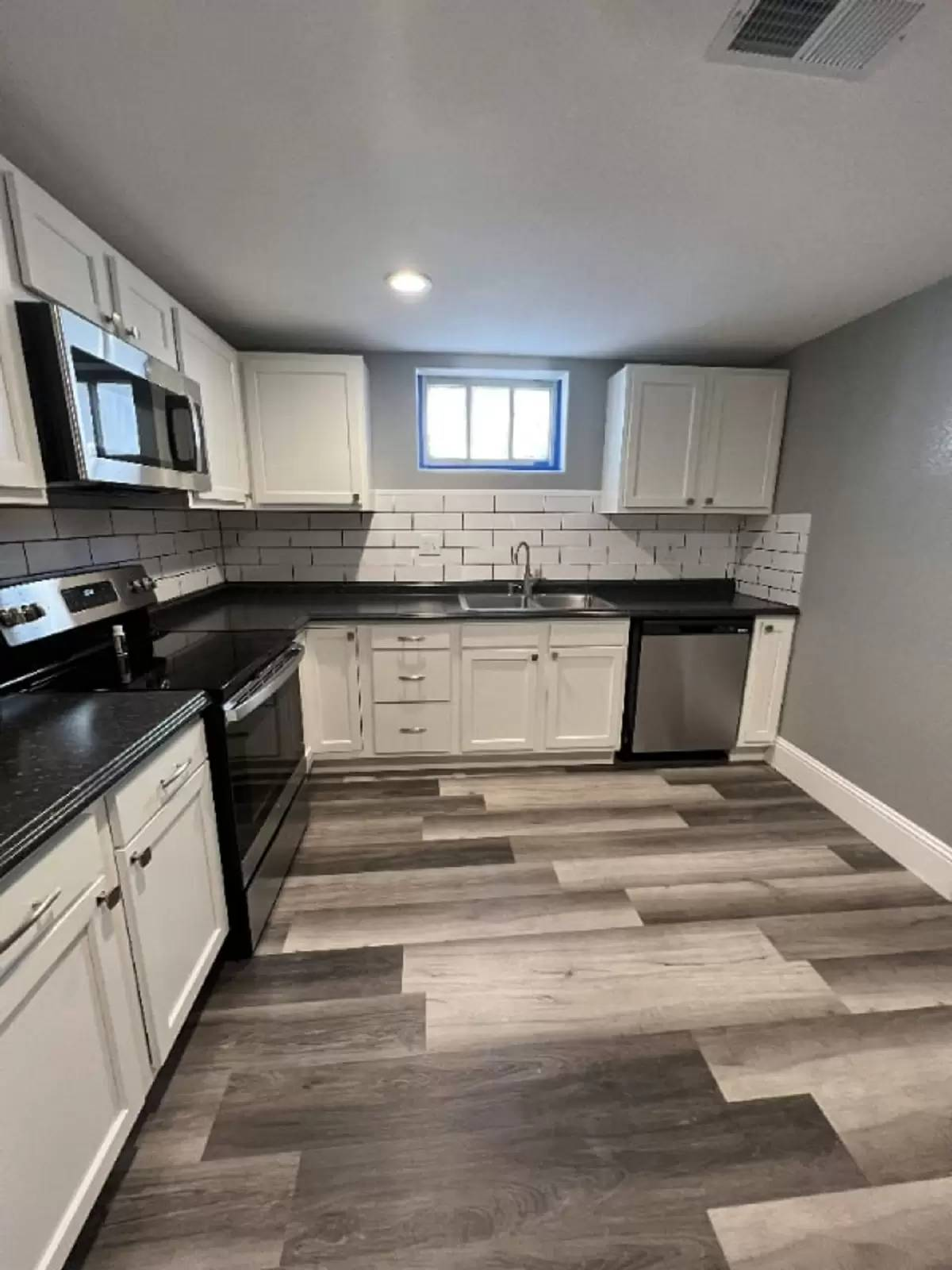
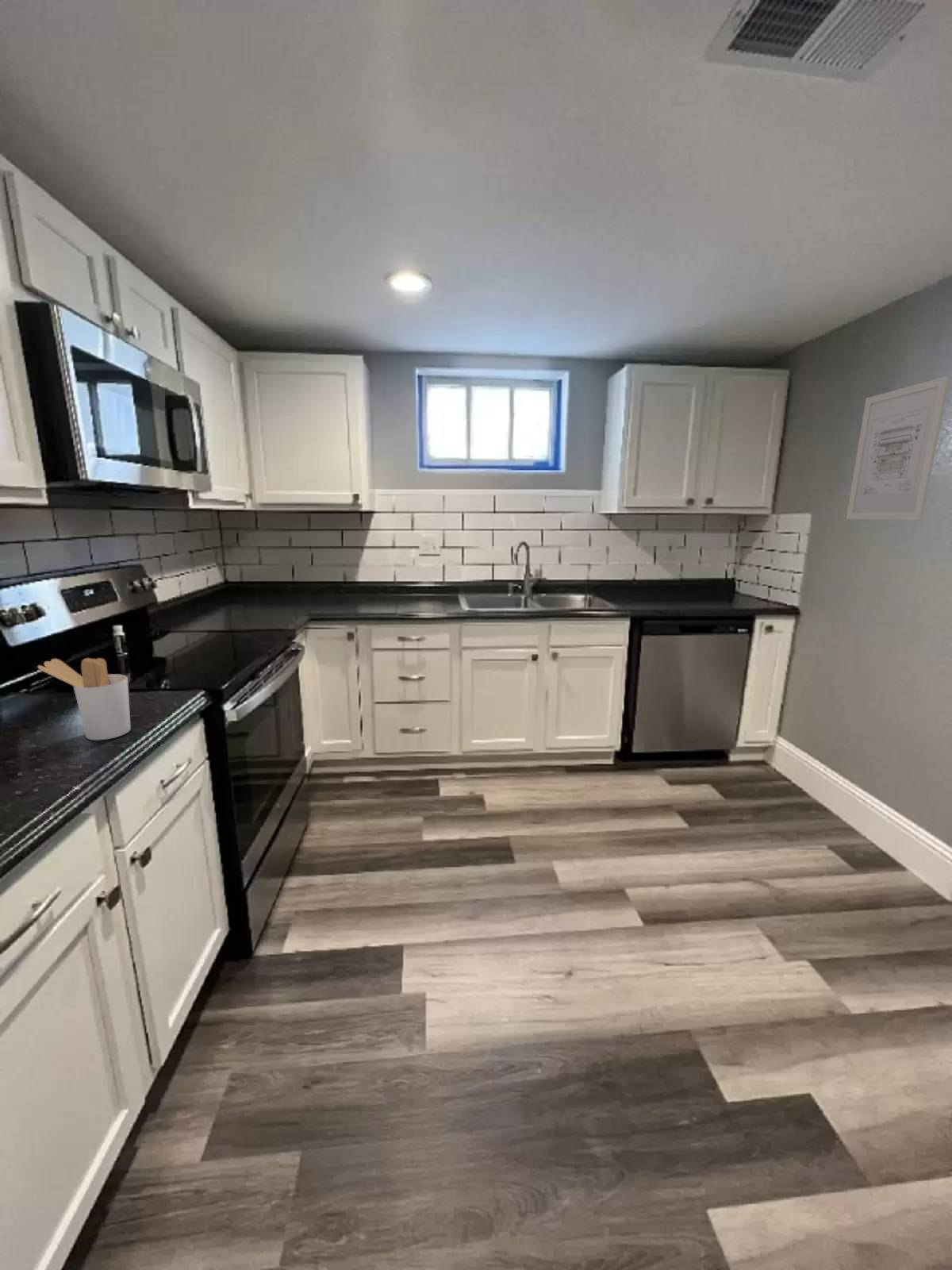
+ utensil holder (88, 695)
+ wall art (892, 455)
